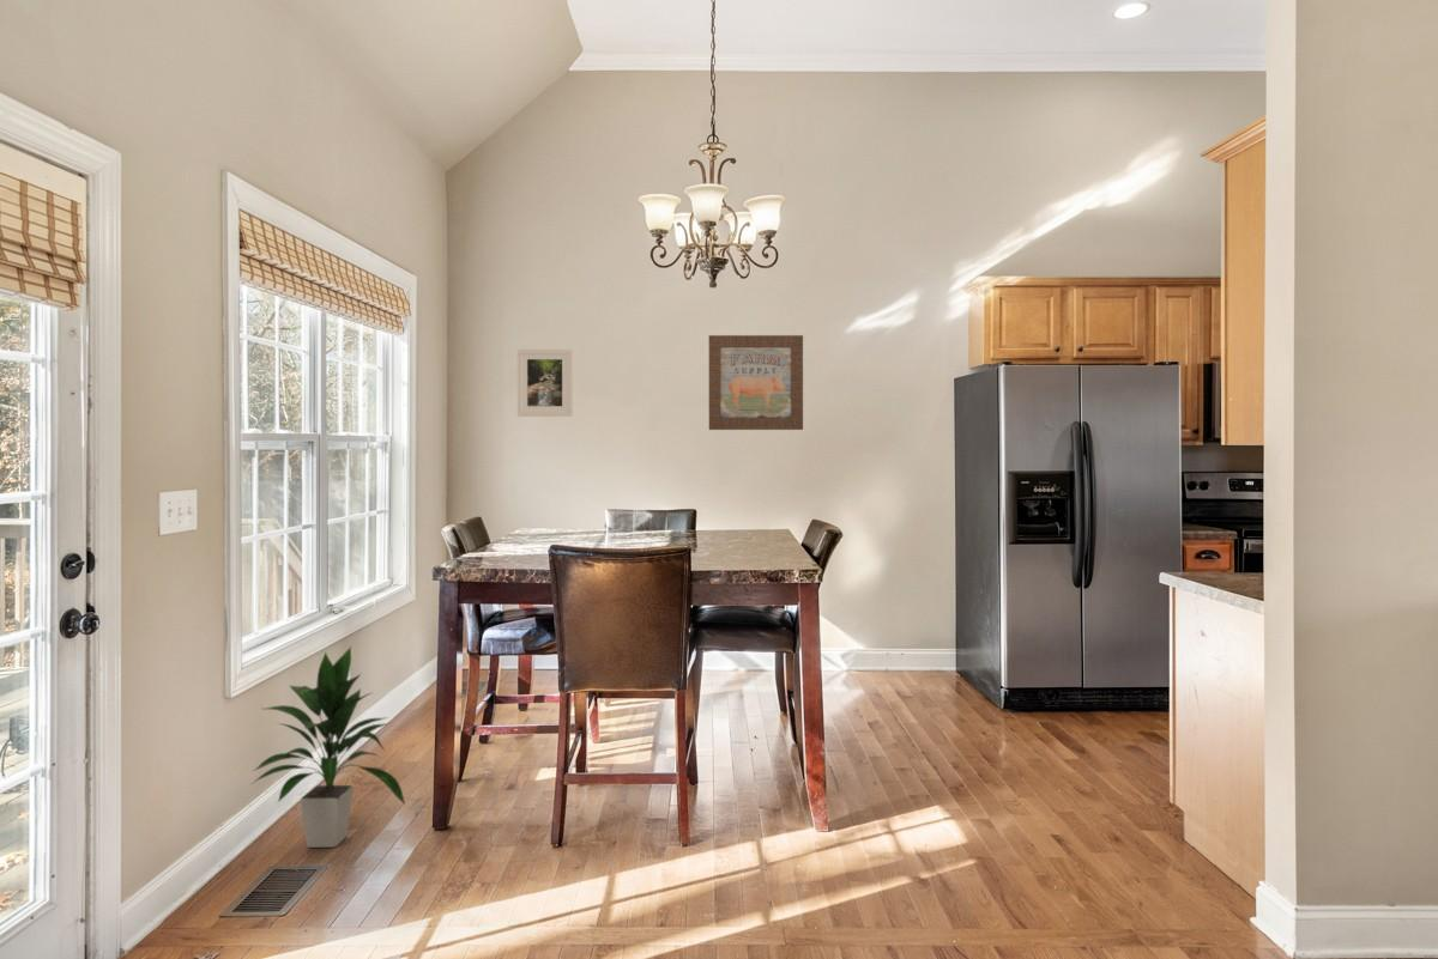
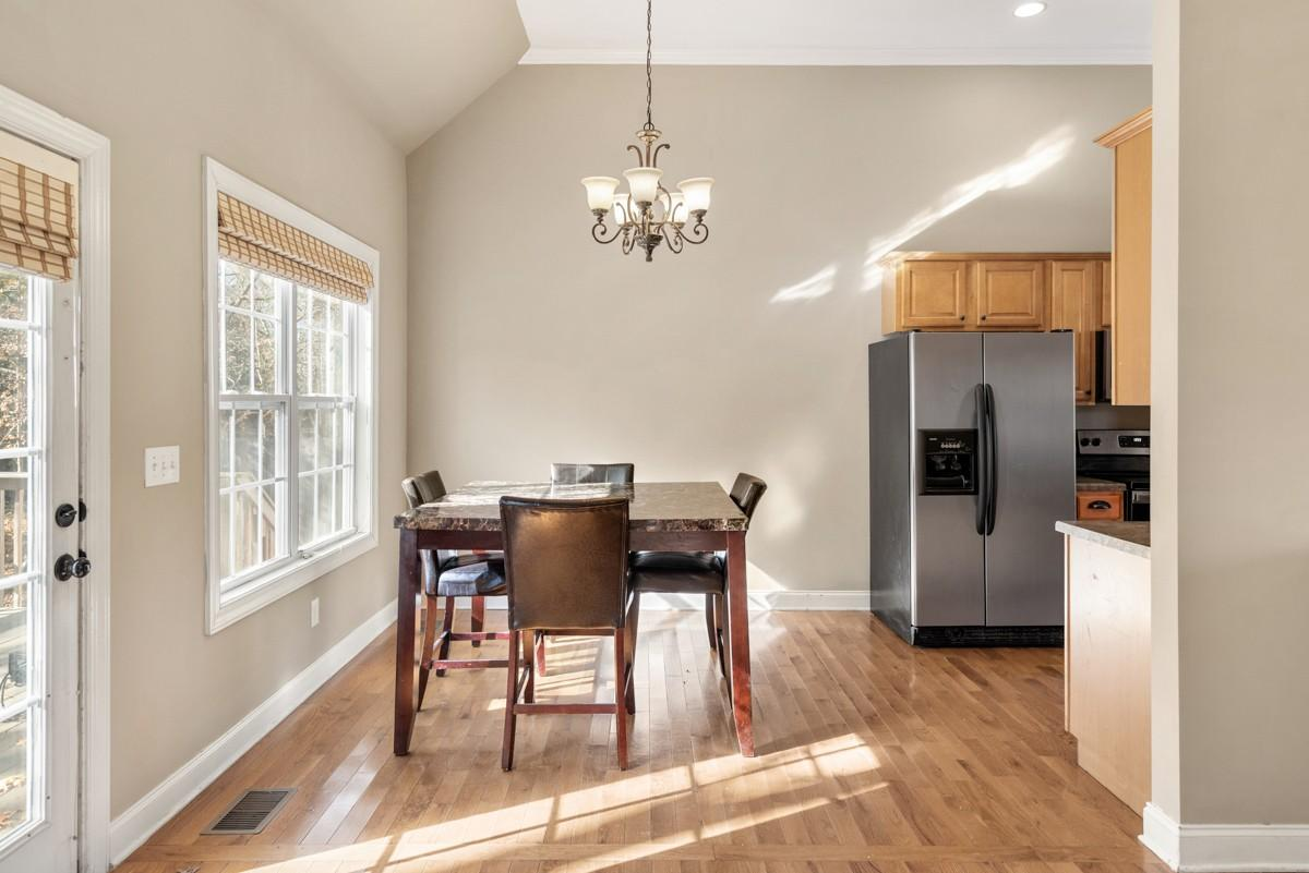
- wall art (755, 382)
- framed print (544, 382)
- indoor plant (331, 748)
